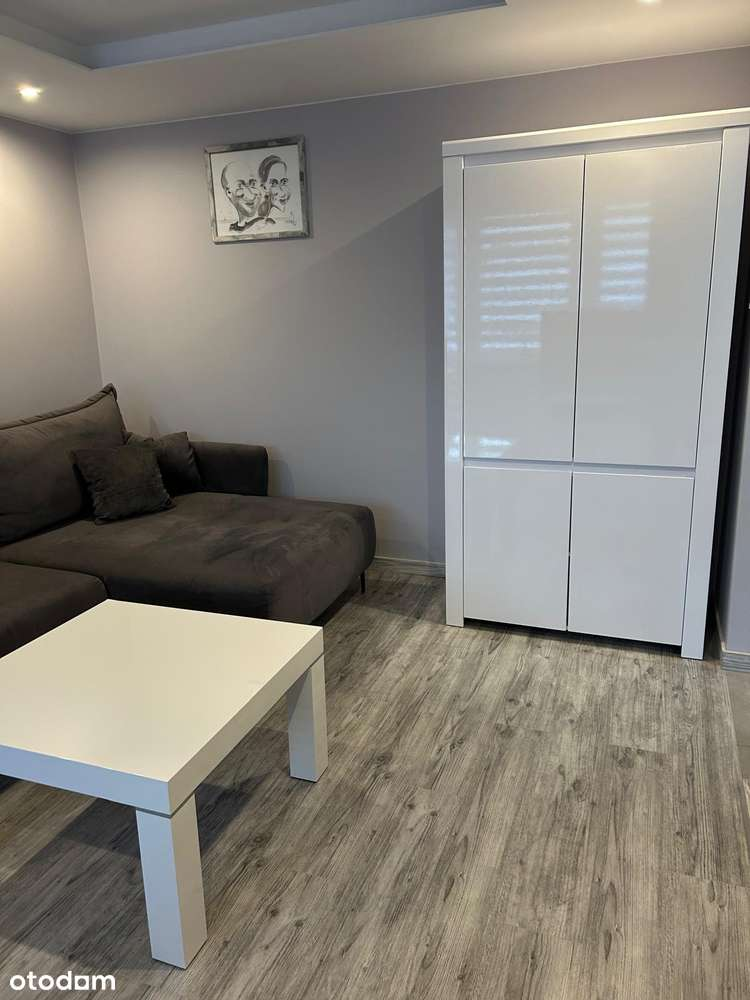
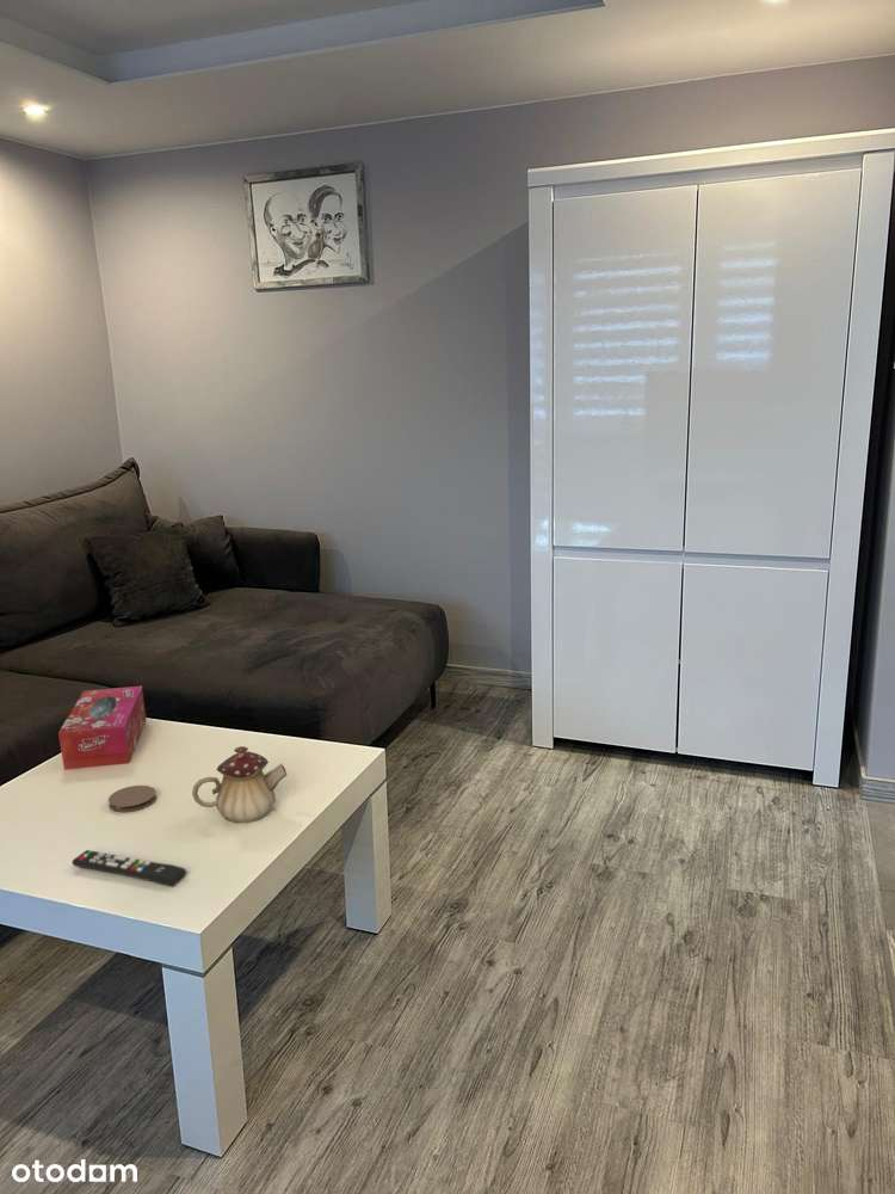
+ teapot (239, 780)
+ coaster (132, 798)
+ remote control (128, 867)
+ tissue box (105, 725)
